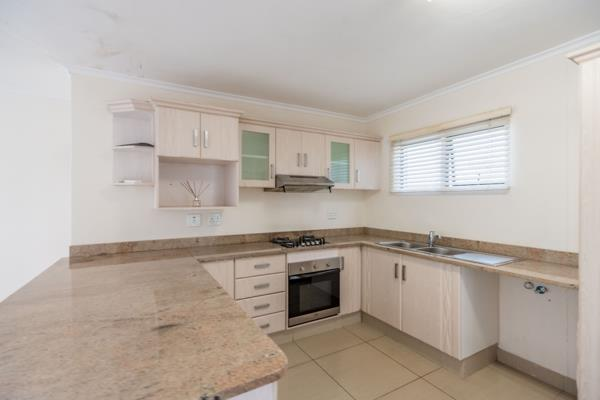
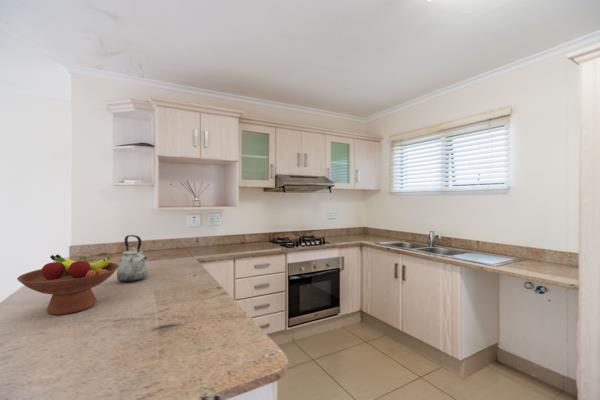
+ fruit bowl (72, 282)
+ kettle (135, 258)
